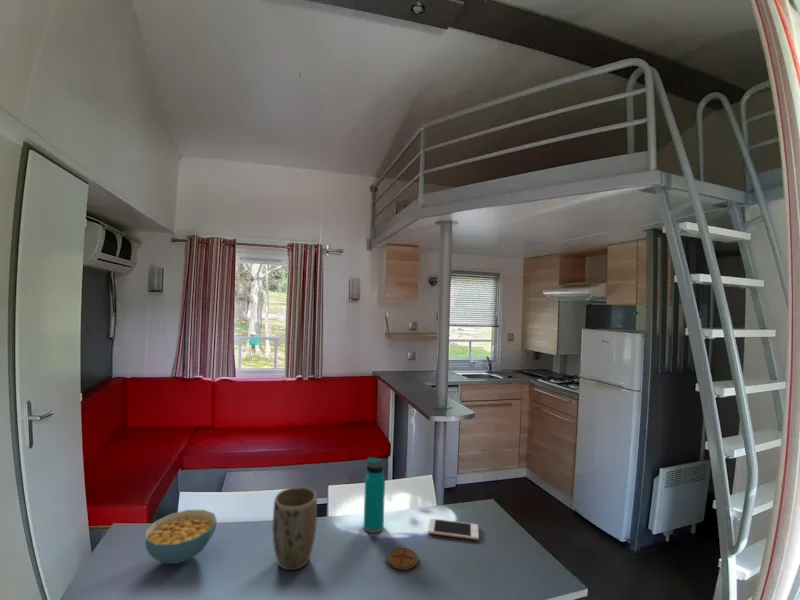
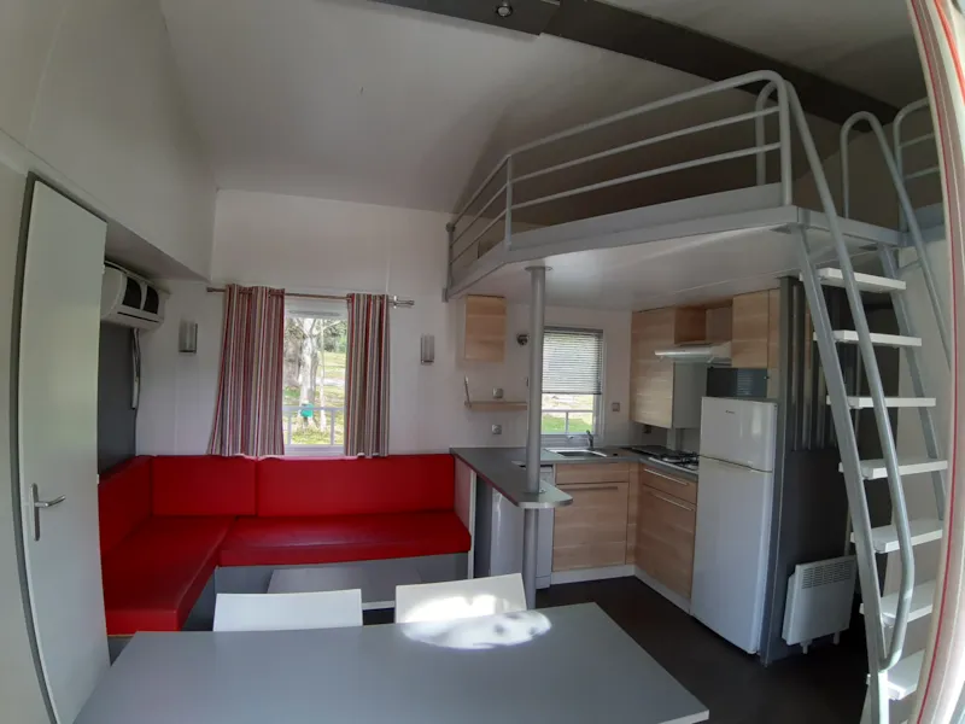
- water bottle (374, 493)
- plant pot (294, 528)
- coaster (402, 558)
- cell phone (453, 529)
- cereal bowl (181, 541)
